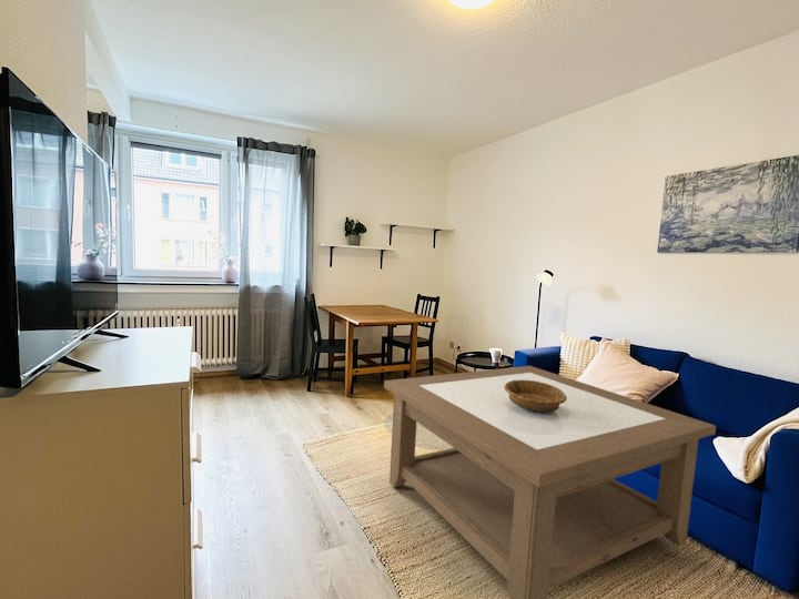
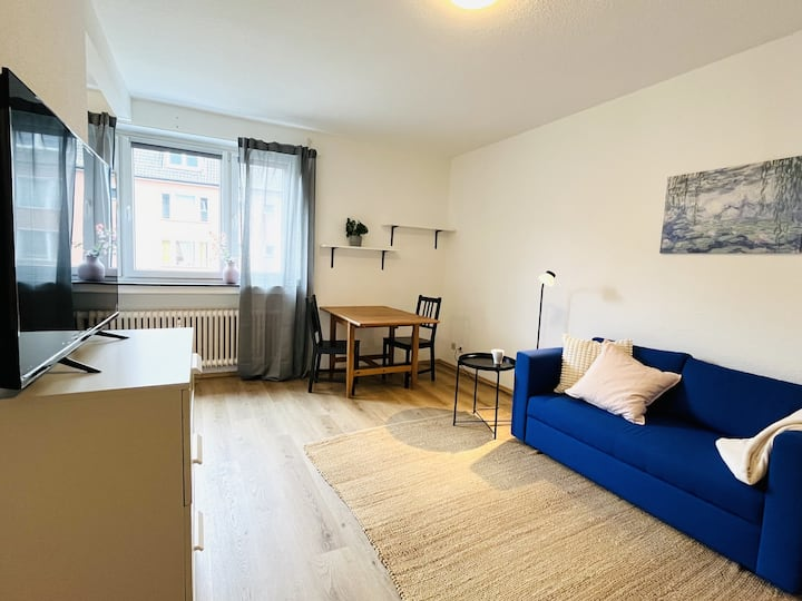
- decorative bowl (534, 397)
- coffee table (528, 456)
